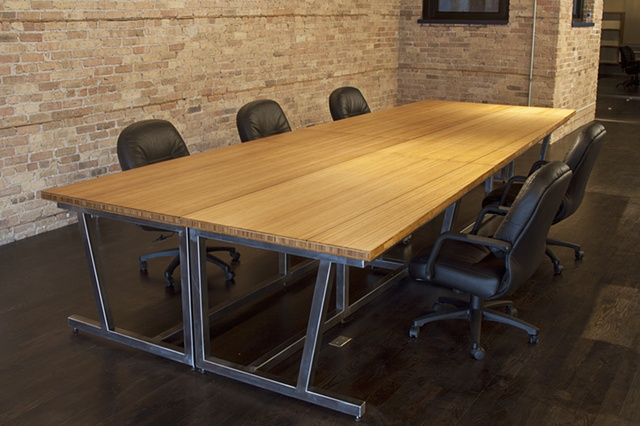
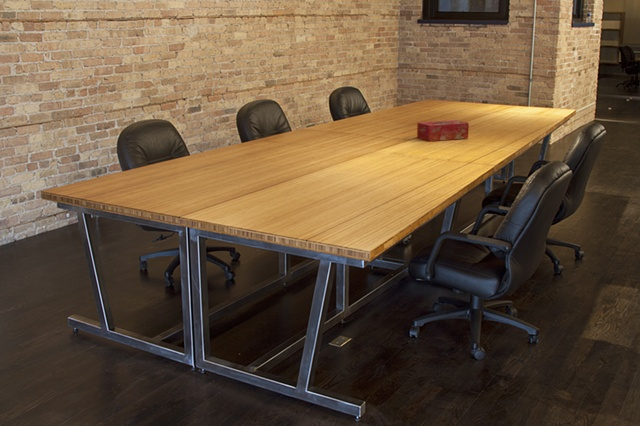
+ tissue box (442, 130)
